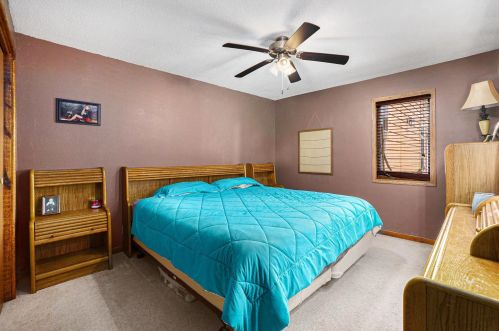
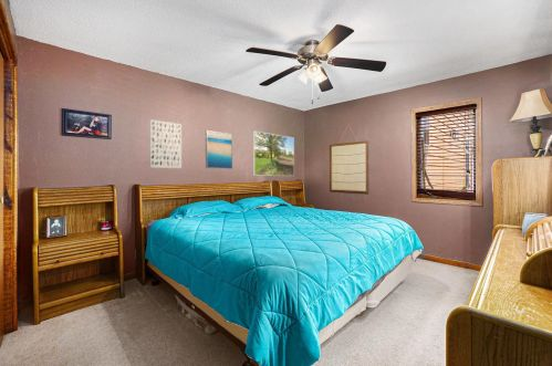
+ wall art (219, 150)
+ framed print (274, 155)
+ wall art (166, 145)
